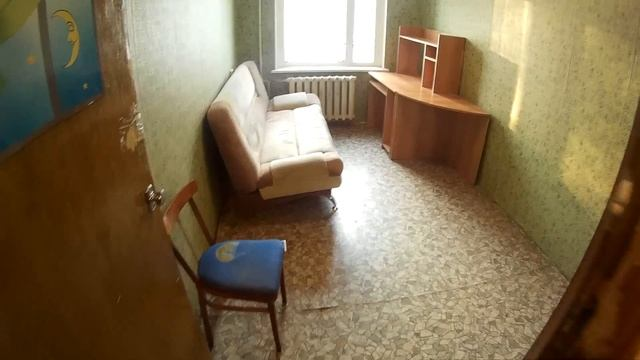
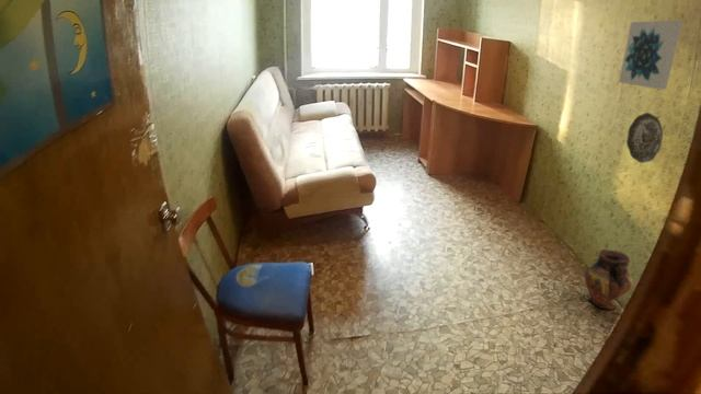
+ vase (607, 279)
+ decorative plate (645, 138)
+ wall art (647, 54)
